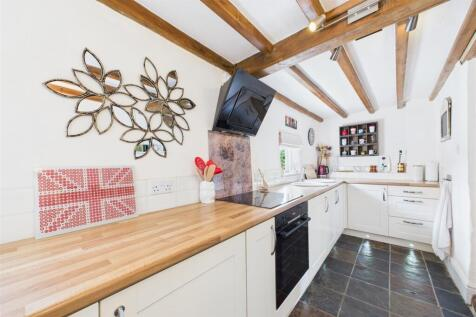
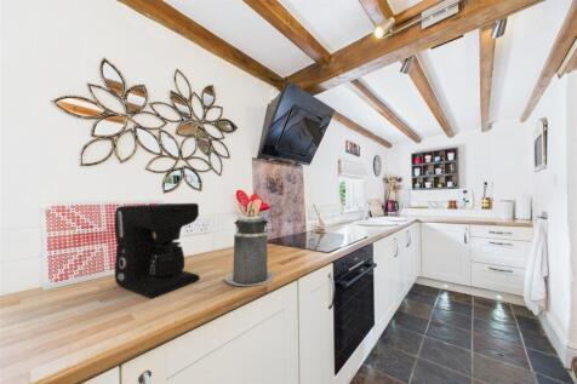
+ canister (250, 242)
+ coffee maker (158, 243)
